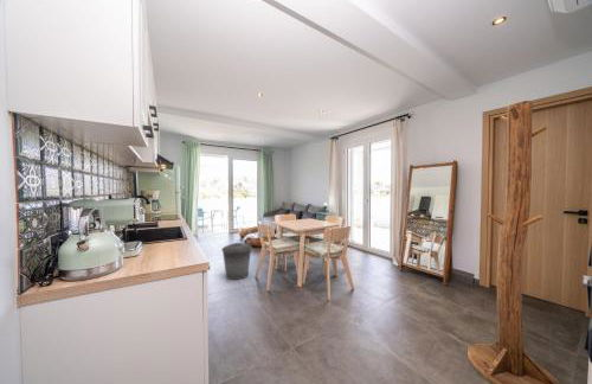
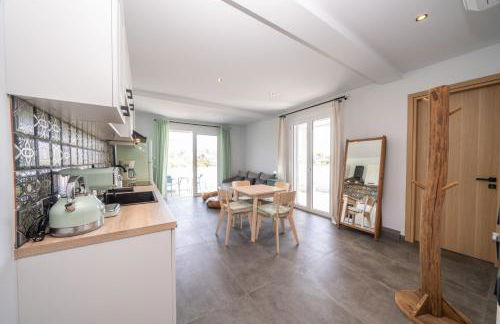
- trash can (237, 258)
